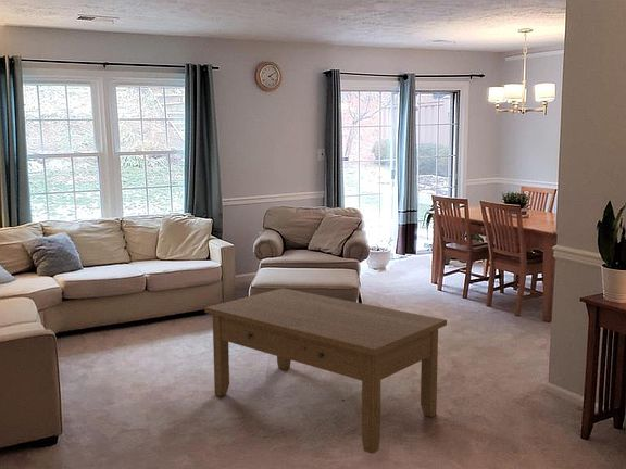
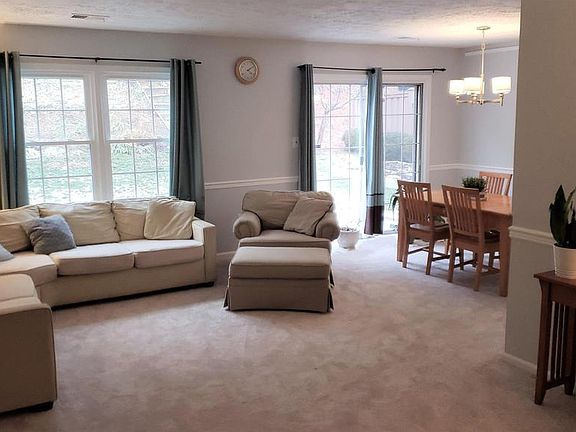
- coffee table (321, 358)
